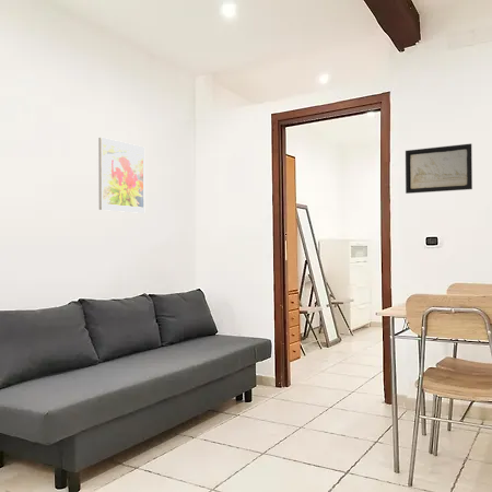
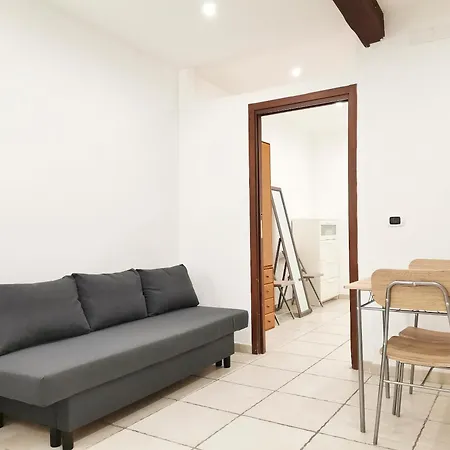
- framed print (122, 176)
- wall art (437, 168)
